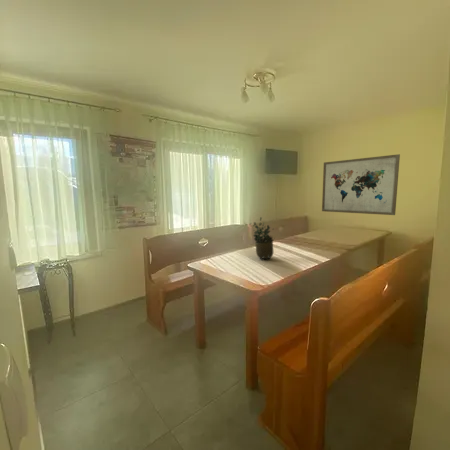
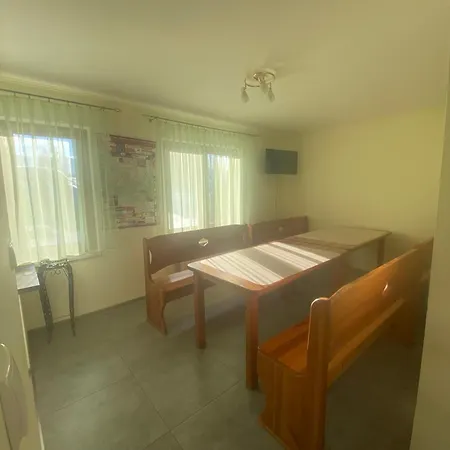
- potted plant (262, 237)
- wall art (356, 186)
